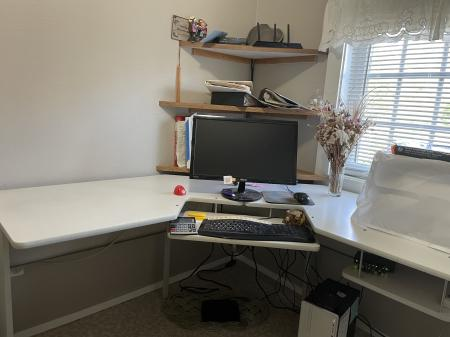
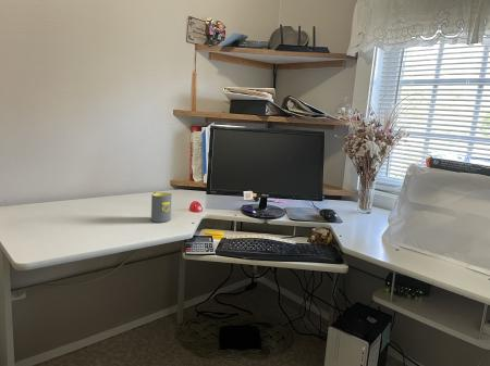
+ mug (159, 206)
